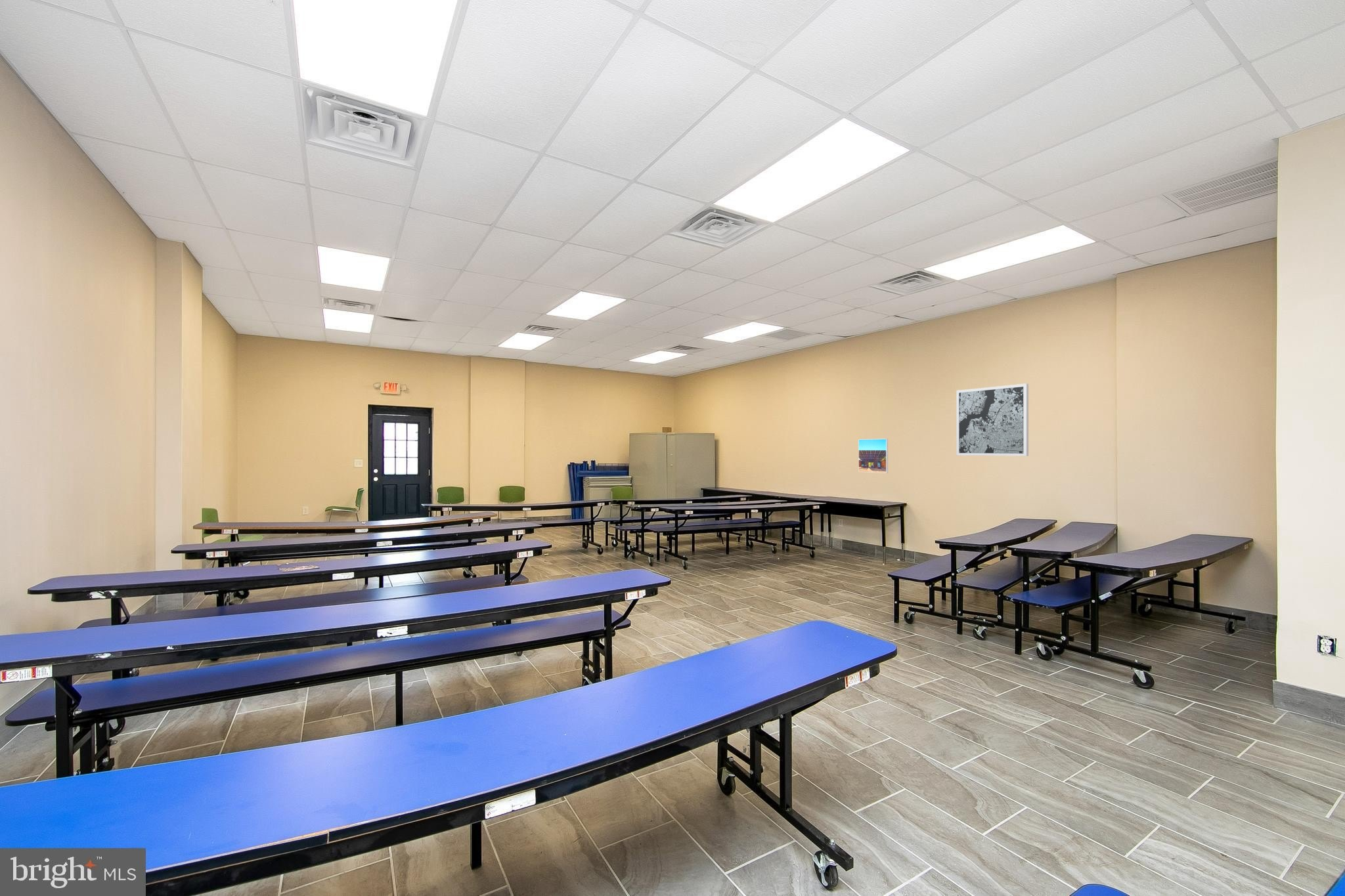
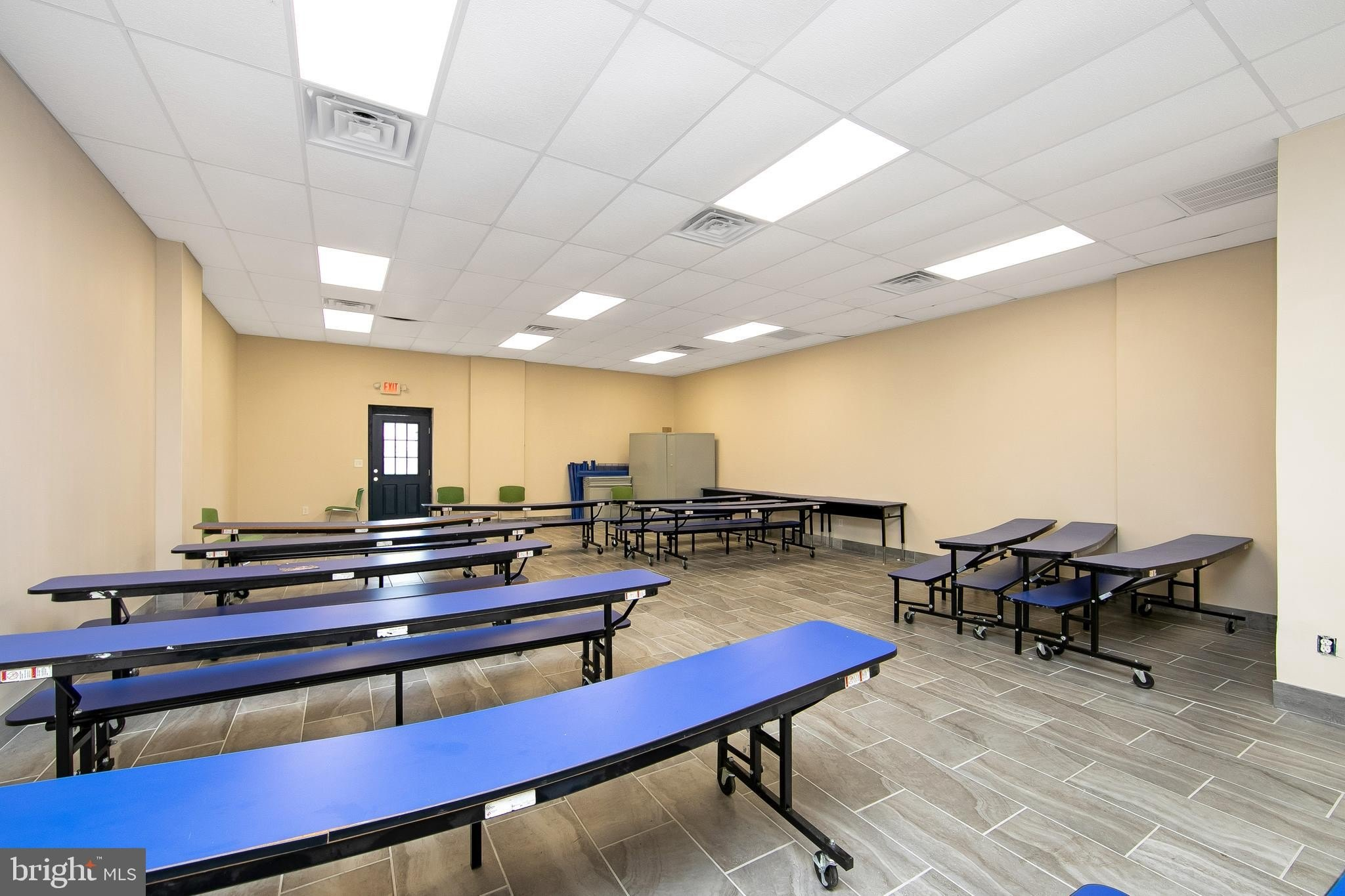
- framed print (872, 456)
- wall art (990, 421)
